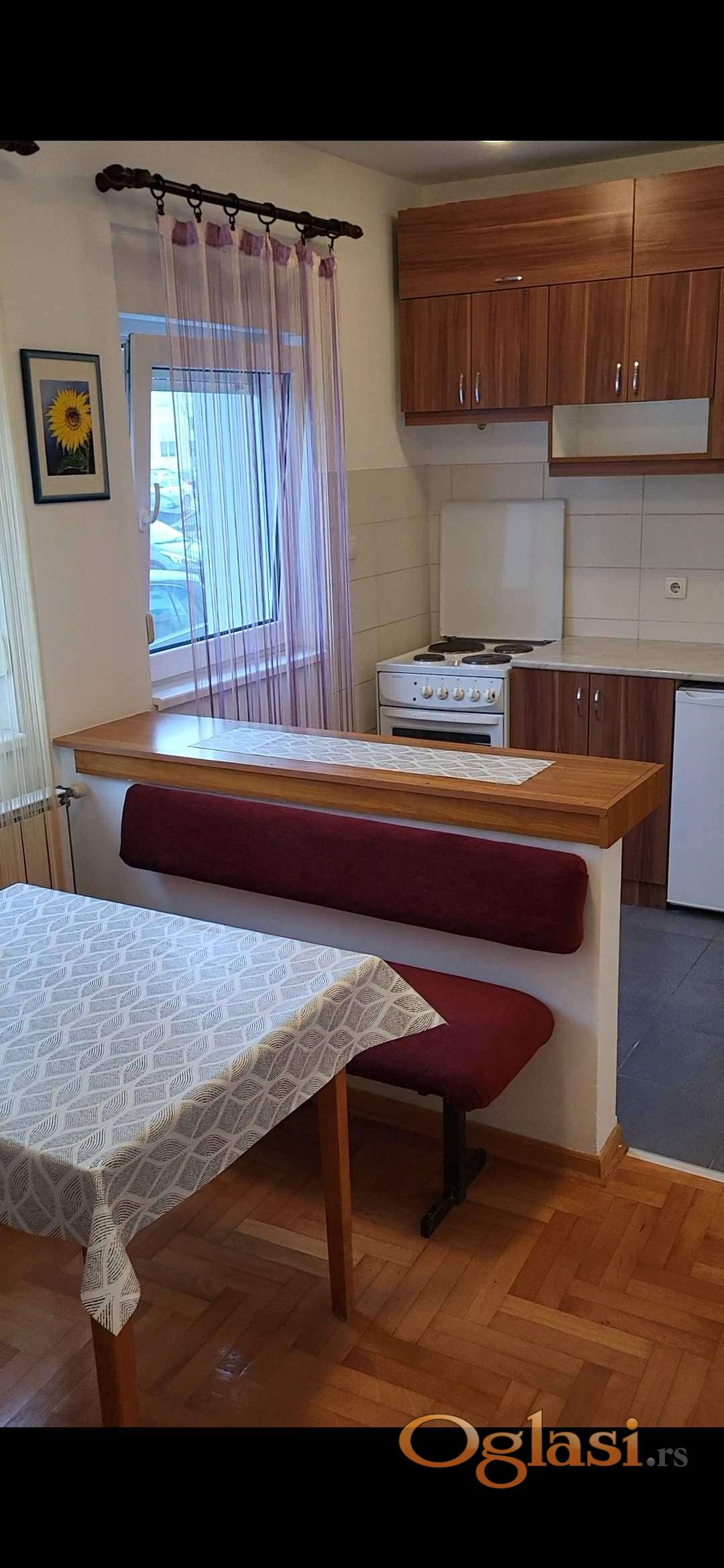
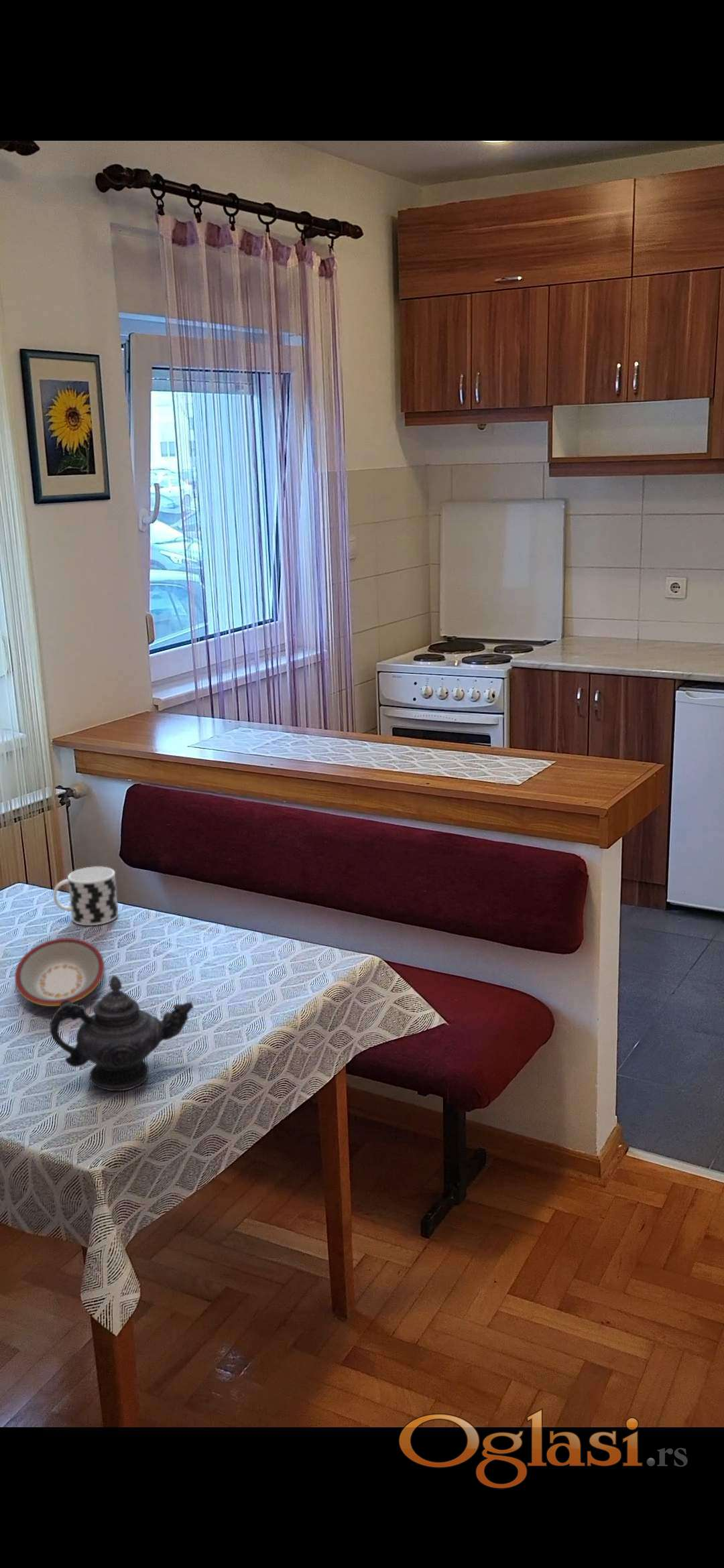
+ cup (85, 897)
+ plate (60, 975)
+ teapot (123, 1025)
